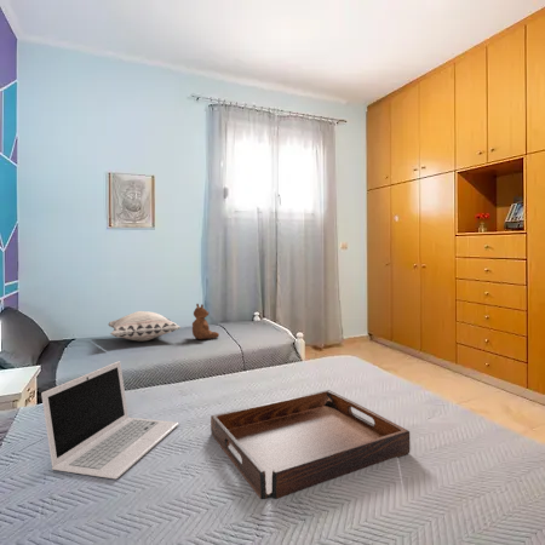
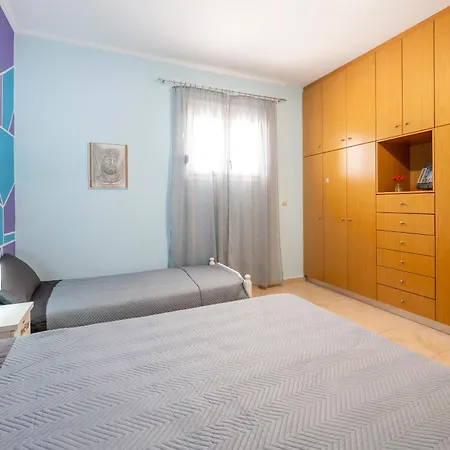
- serving tray (304, 432)
- decorative pillow (143, 326)
- laptop (117, 411)
- teddy bear (205, 320)
